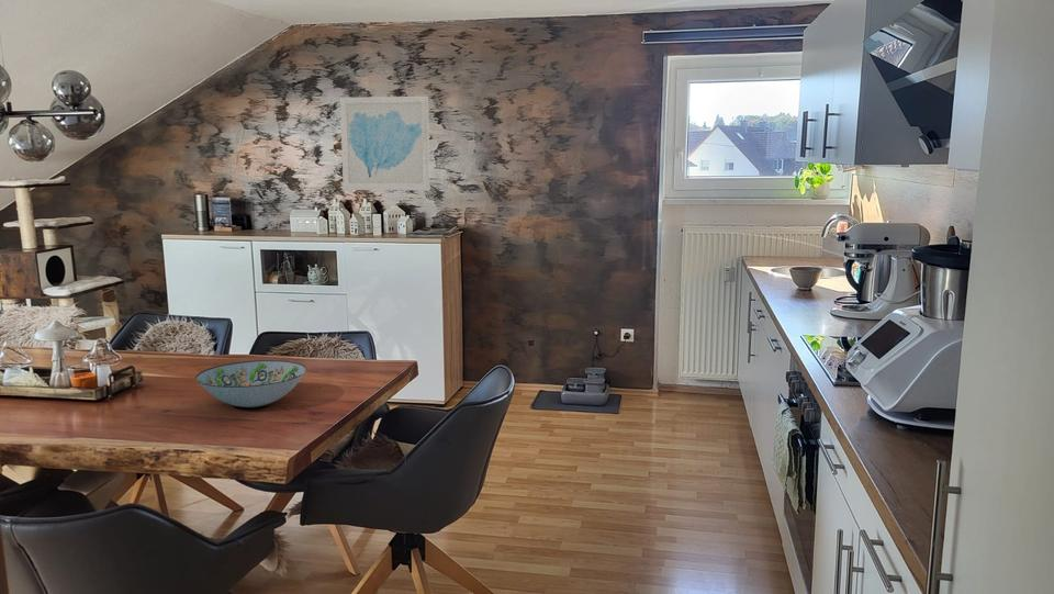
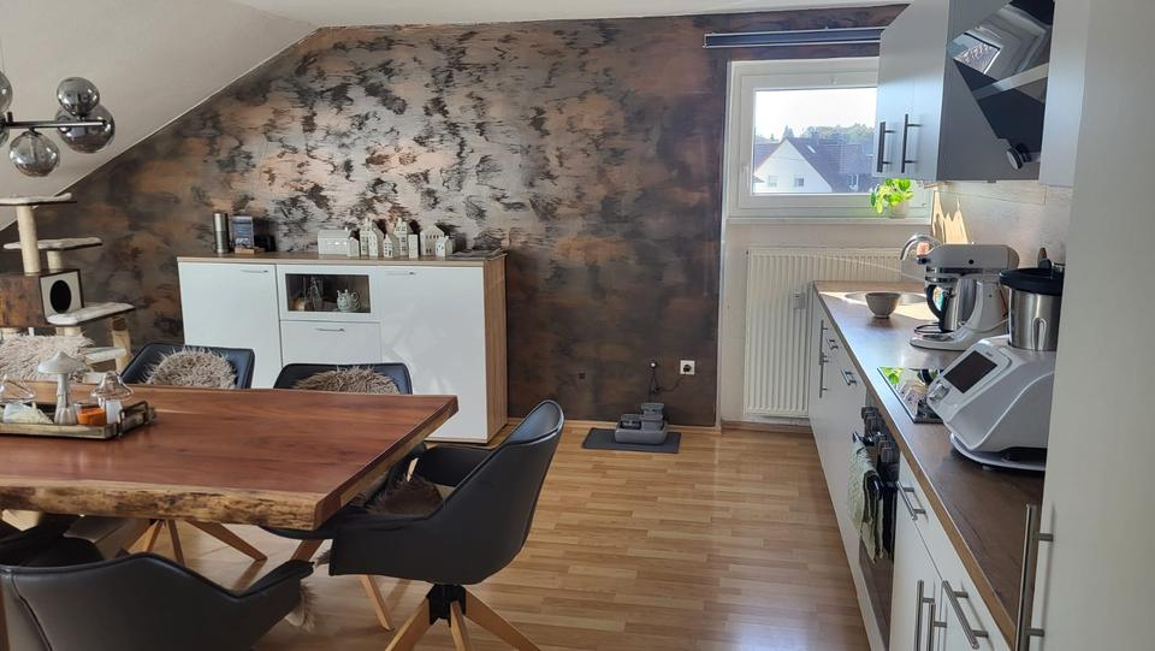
- decorative bowl (253, 388)
- wall art (384, 144)
